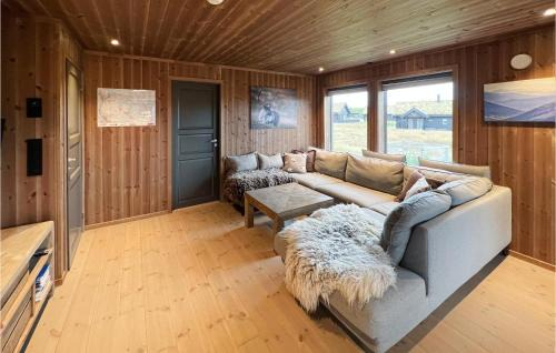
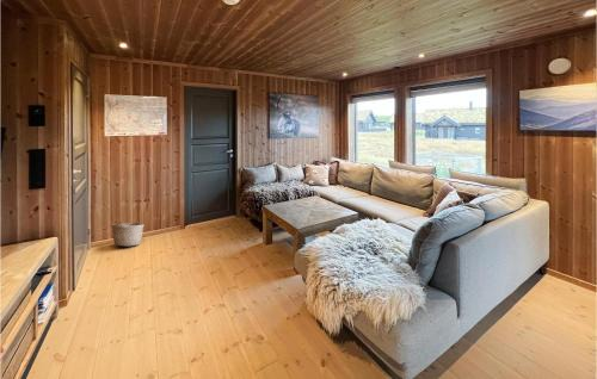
+ basket (128, 232)
